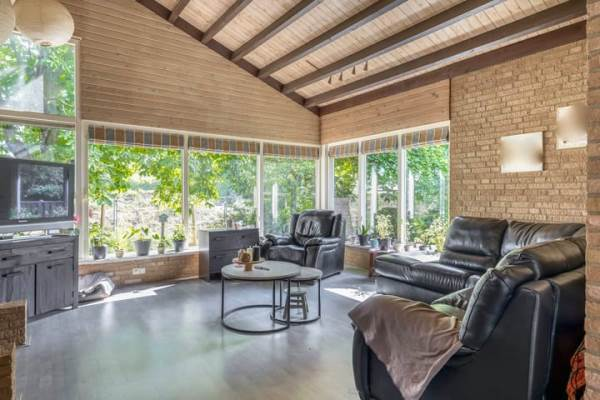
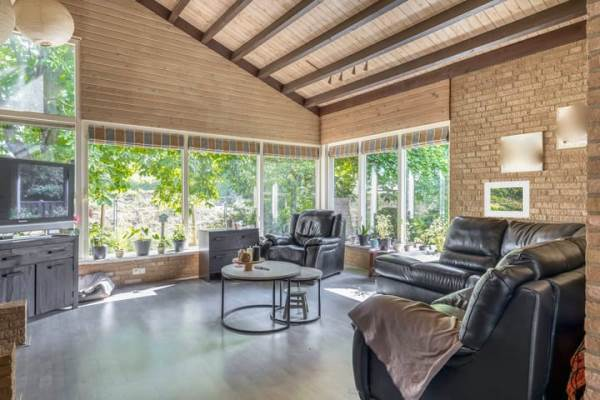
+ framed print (506, 199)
